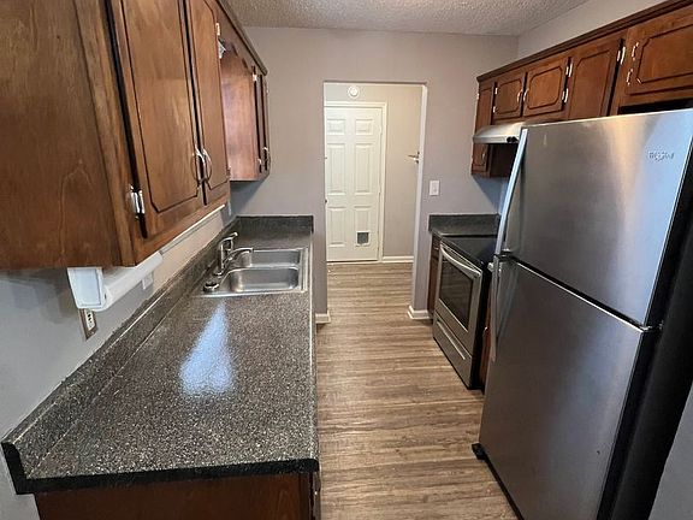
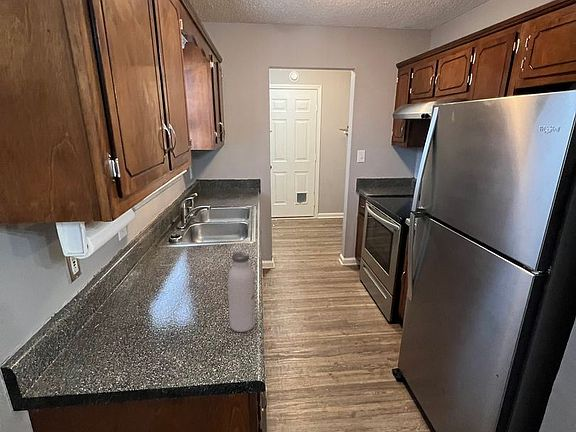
+ water bottle (241, 290)
